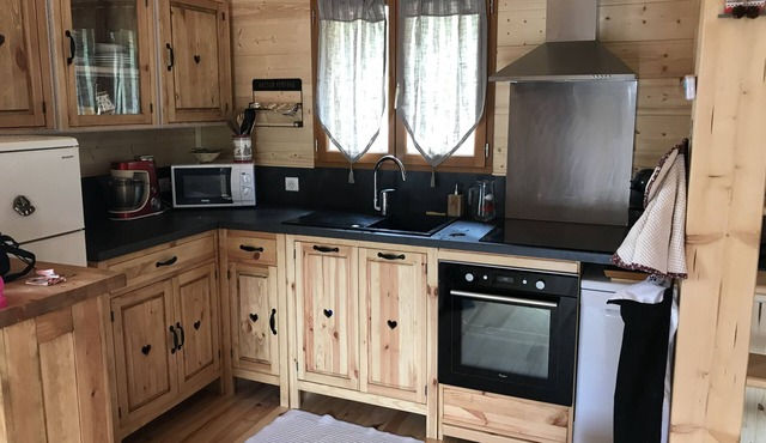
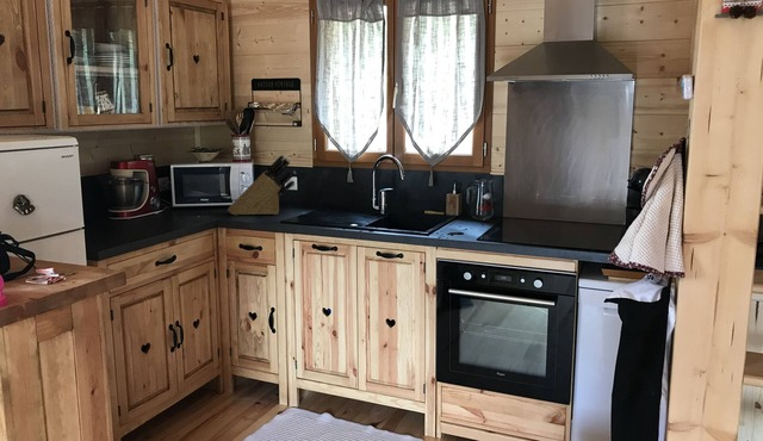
+ knife block (261, 184)
